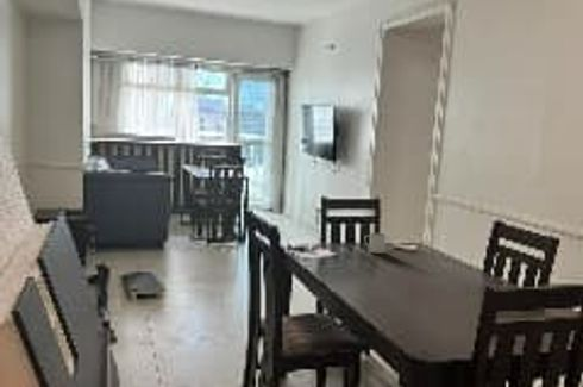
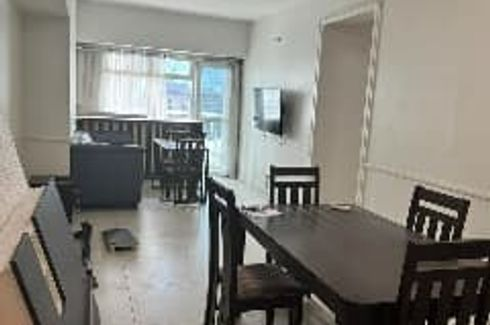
- mug (374, 243)
